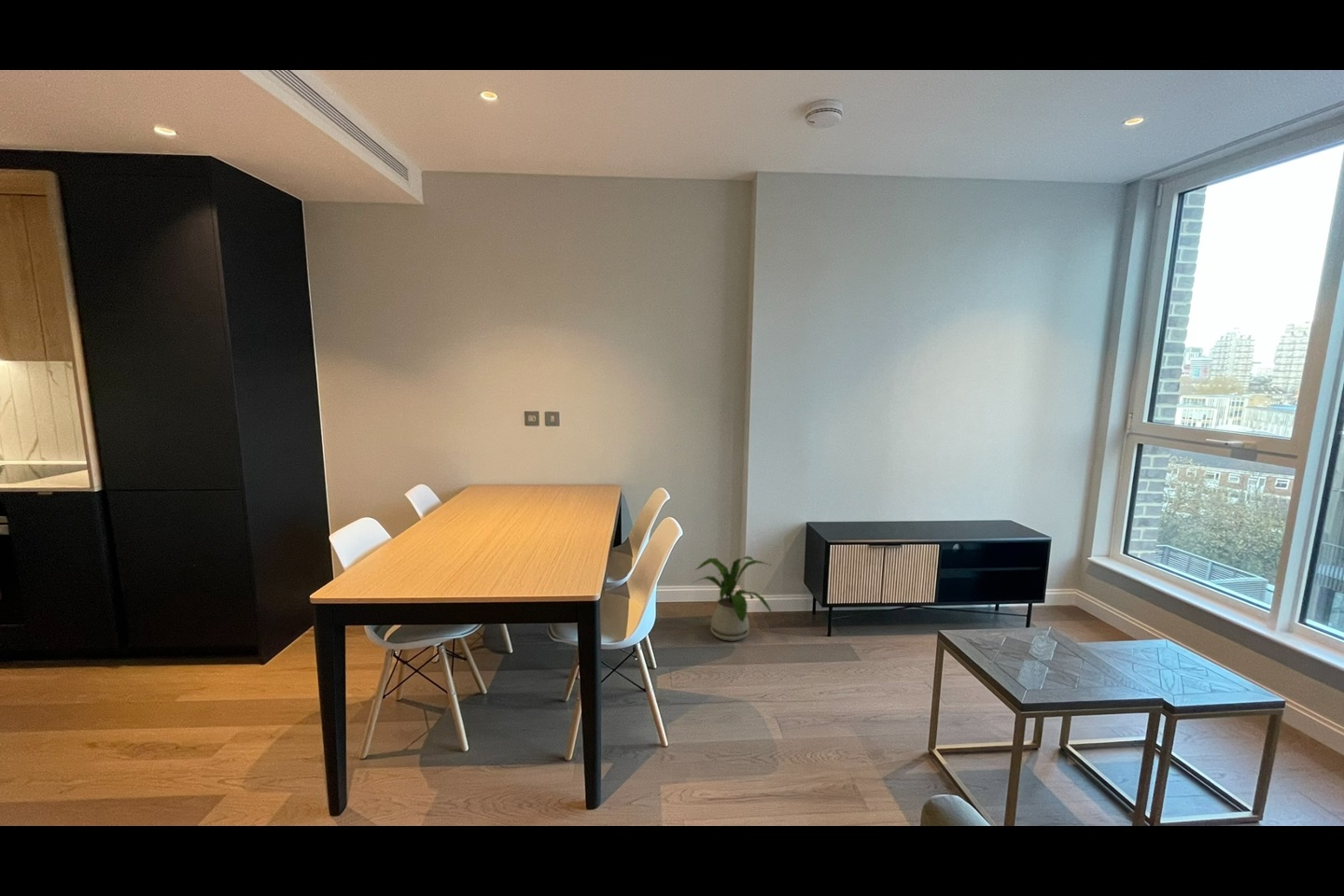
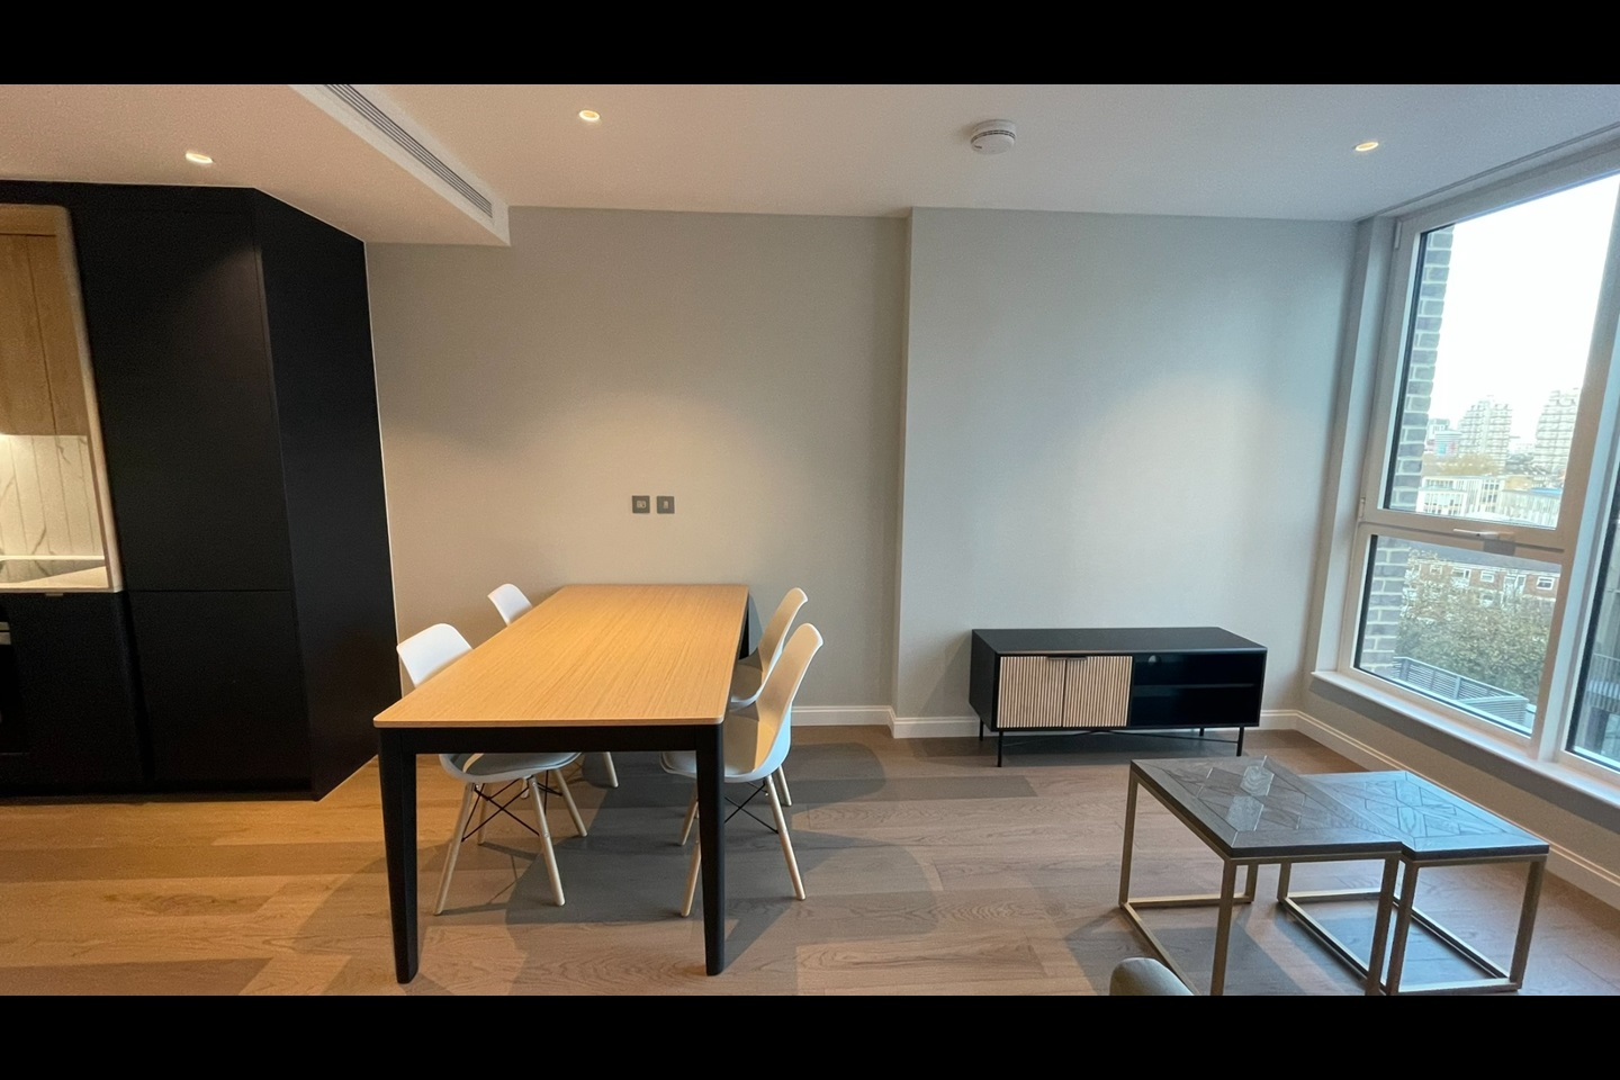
- house plant (732, 588)
